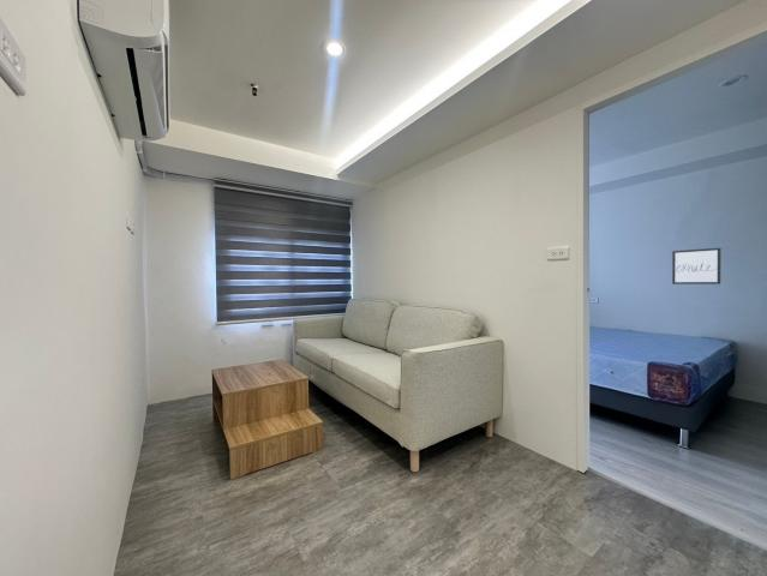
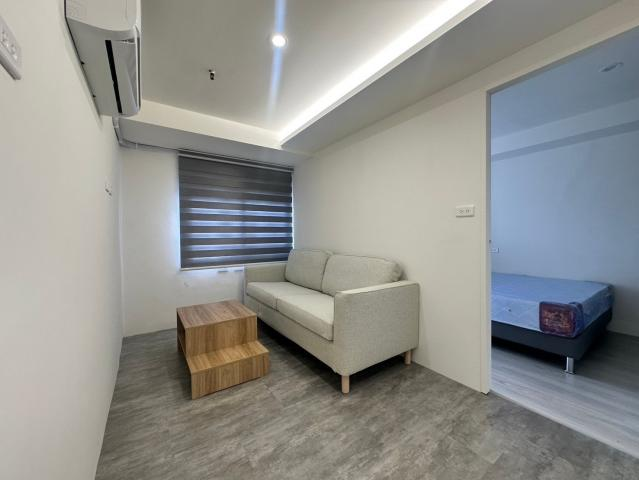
- wall art (695, 266)
